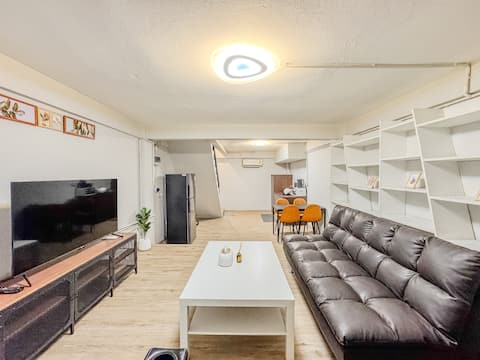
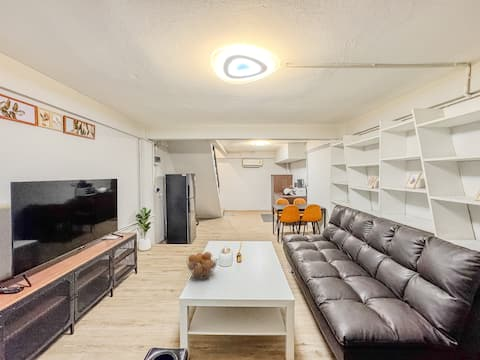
+ fruit basket (202, 264)
